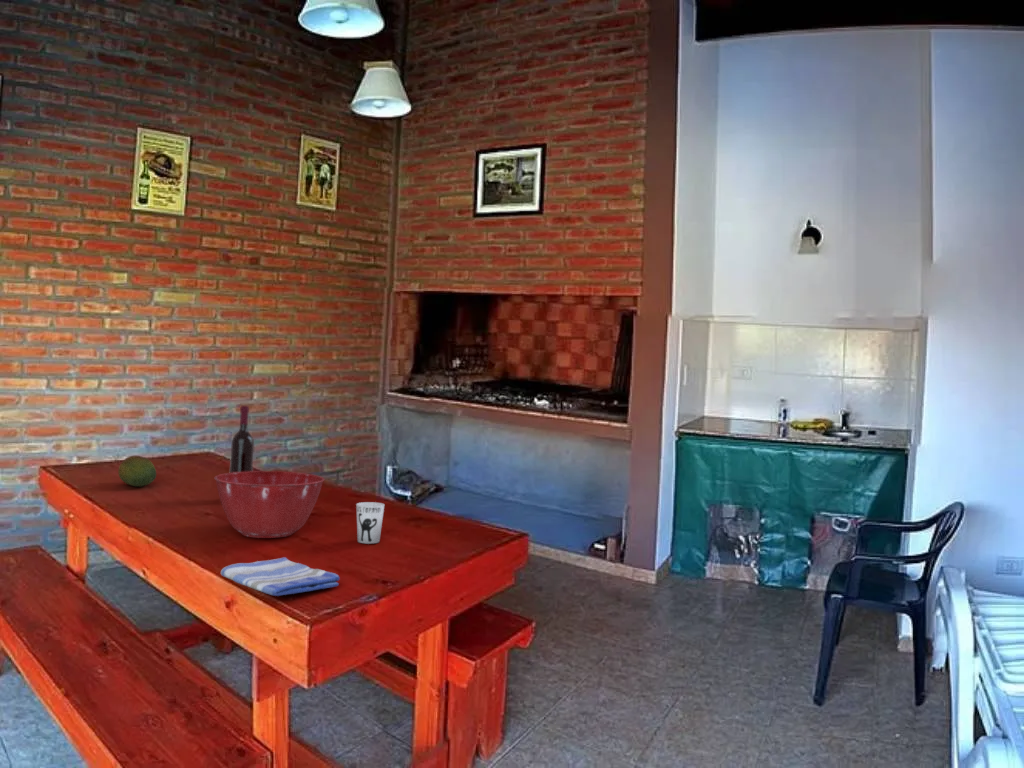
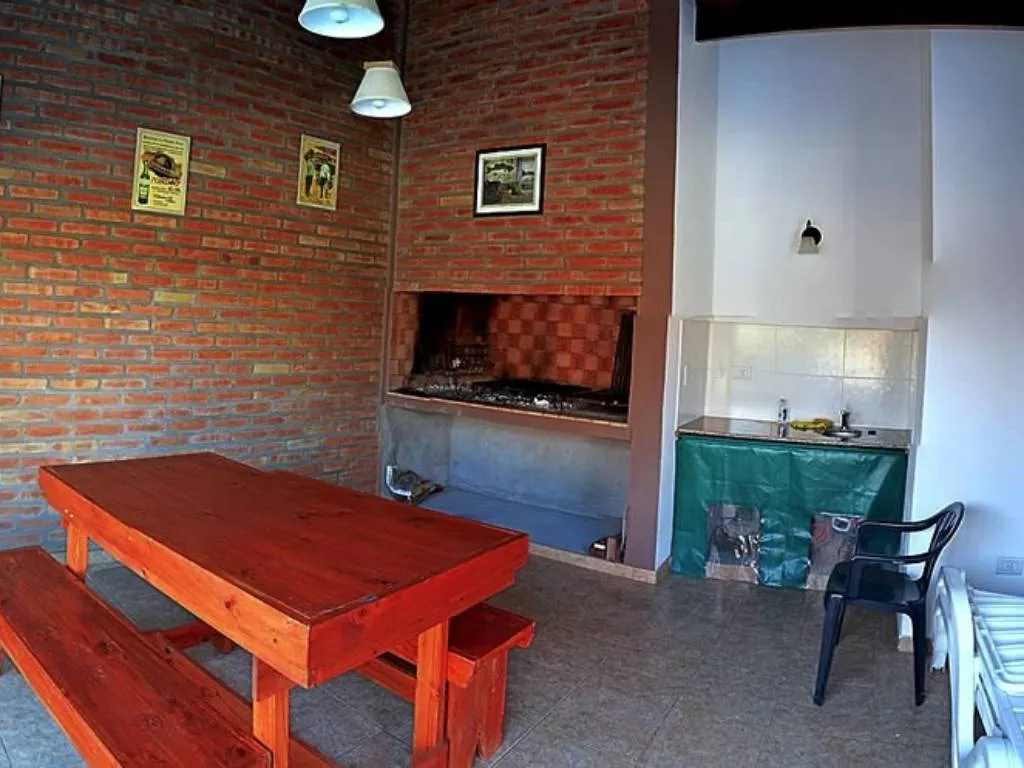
- mixing bowl (269, 505)
- dish towel (279, 575)
- cup (369, 522)
- fruit (139, 471)
- wine bottle (242, 452)
